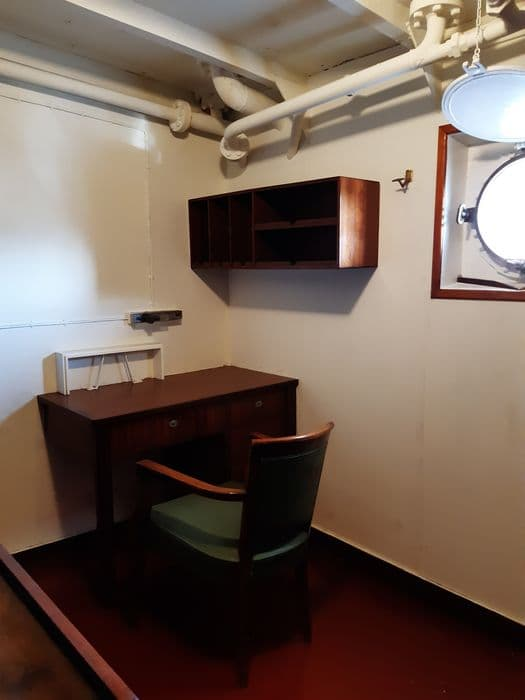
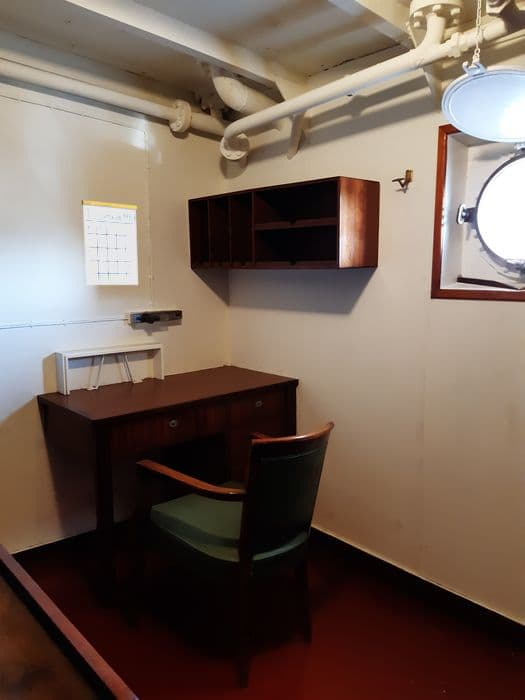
+ calendar (111, 234)
